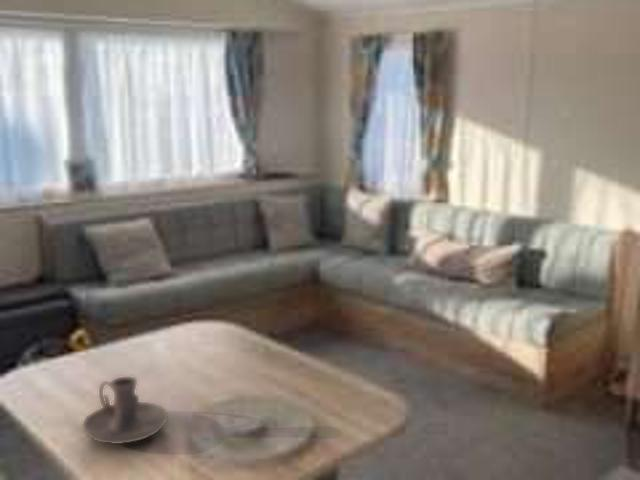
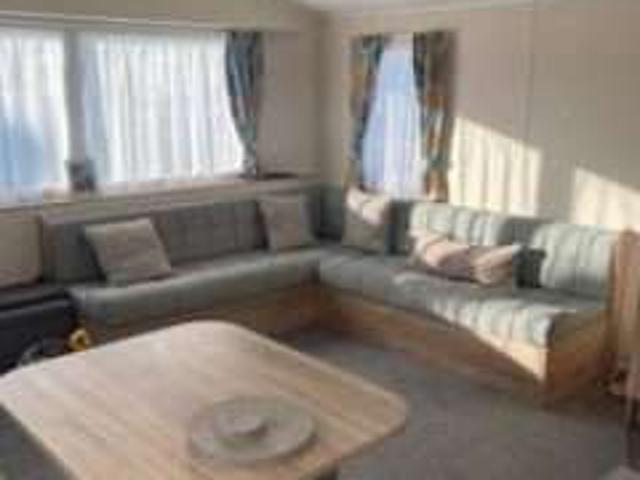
- candle holder (121, 403)
